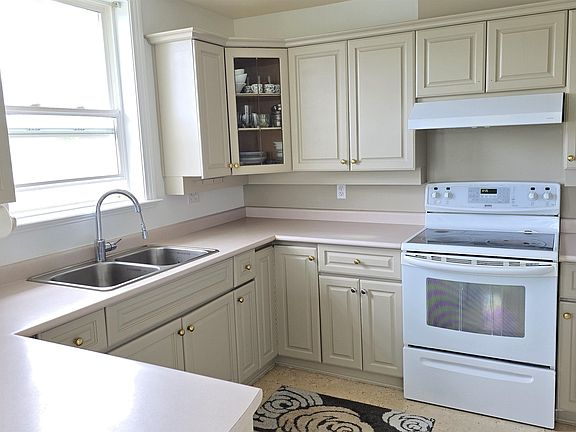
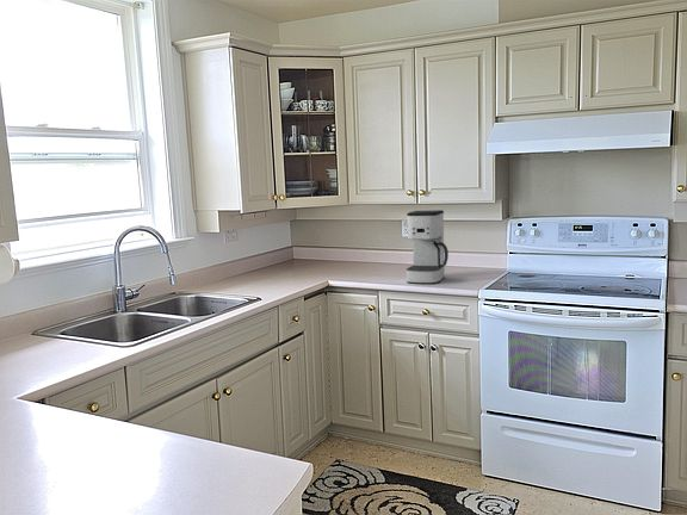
+ coffee maker (427, 246)
